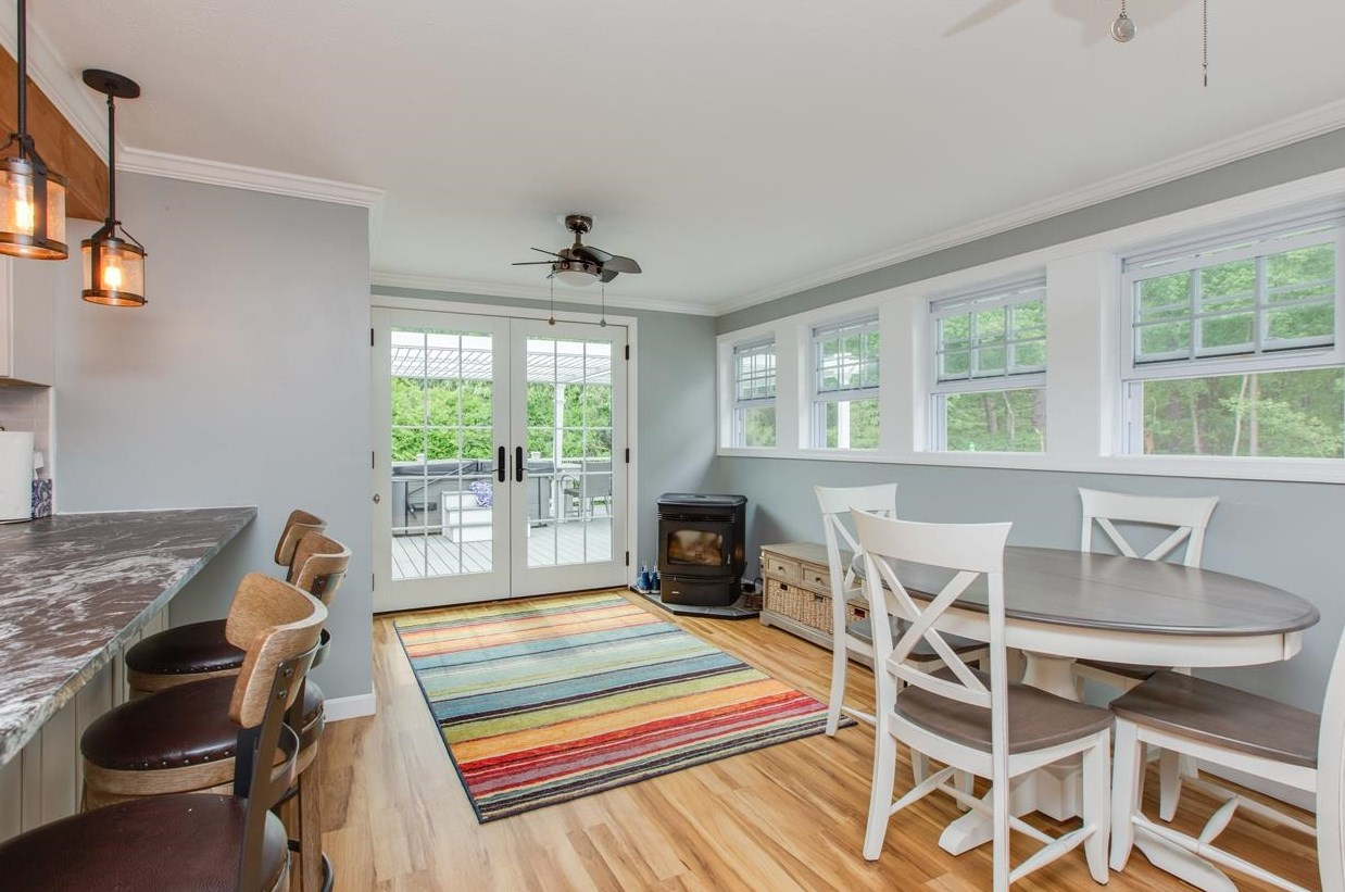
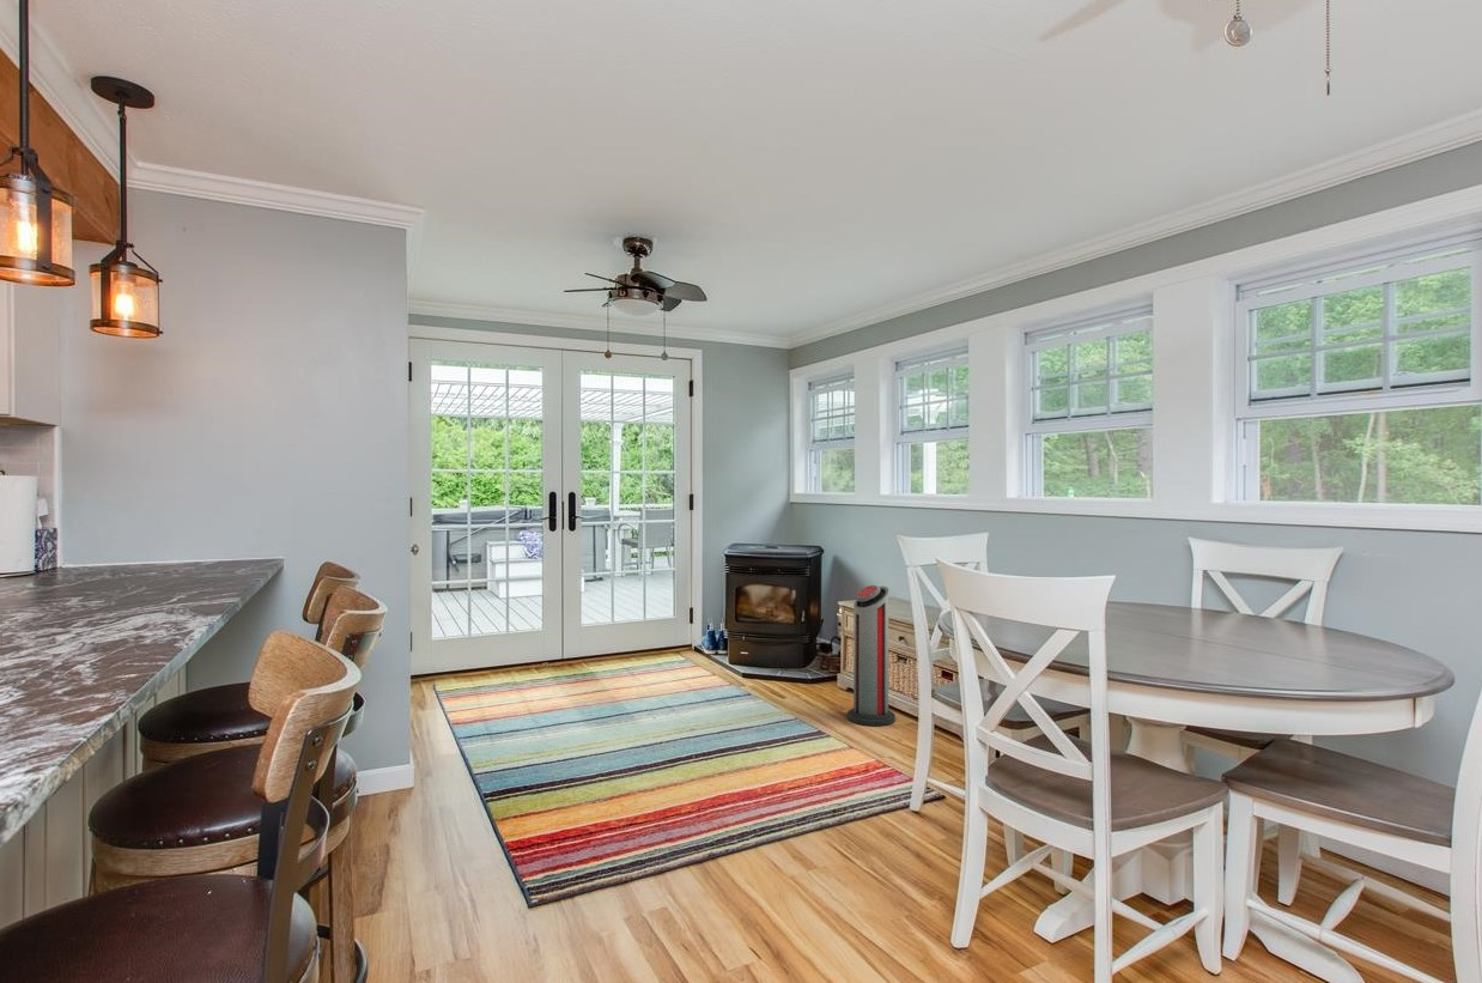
+ air purifier (870, 651)
